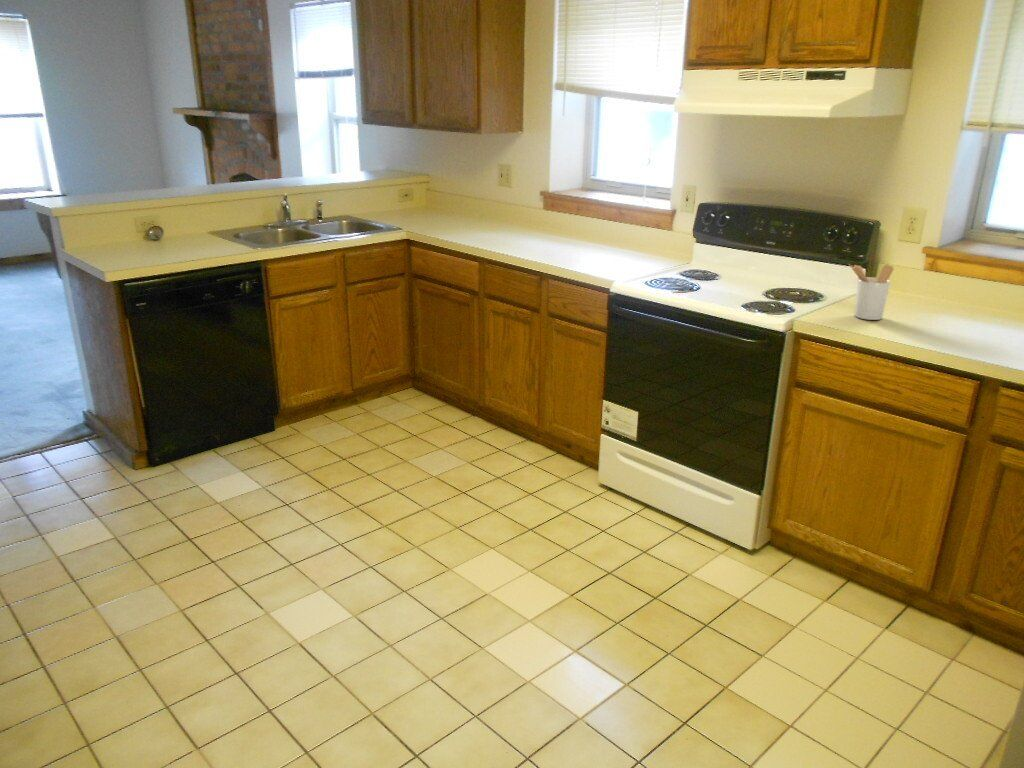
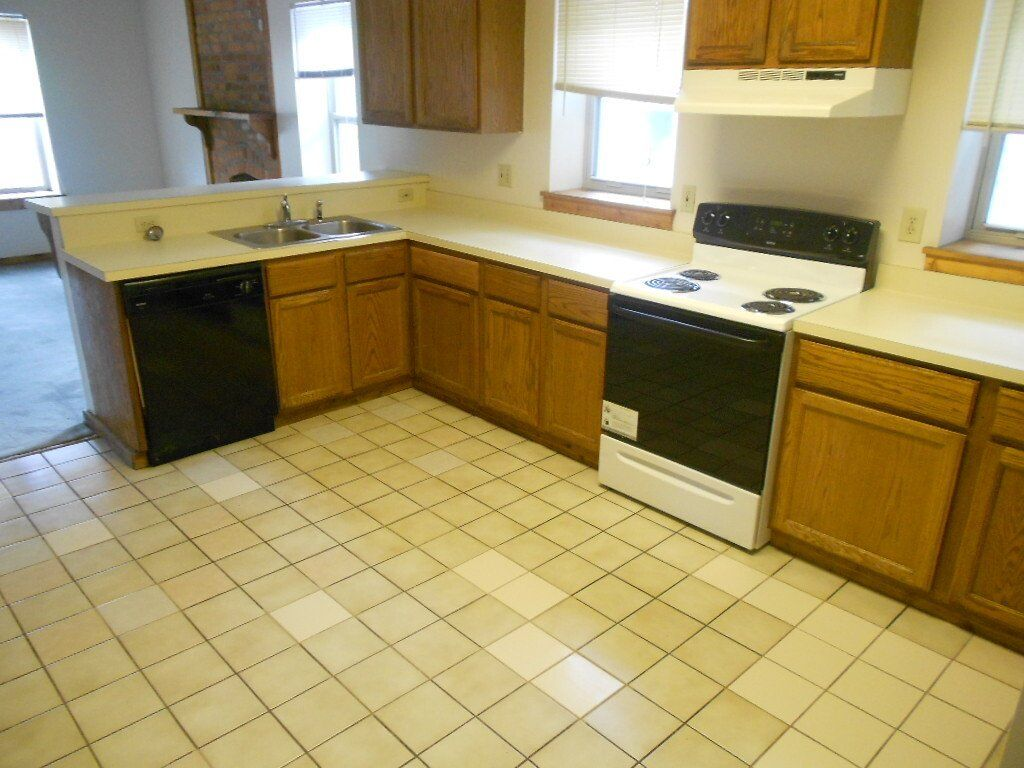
- utensil holder (865, 289)
